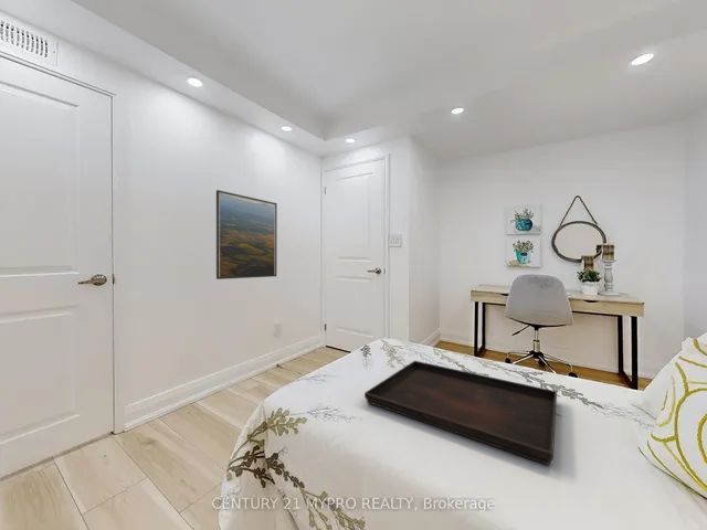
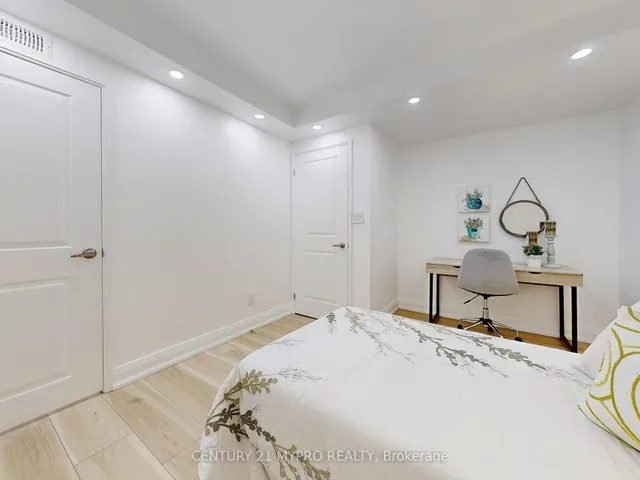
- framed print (249, 237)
- serving tray (461, 396)
